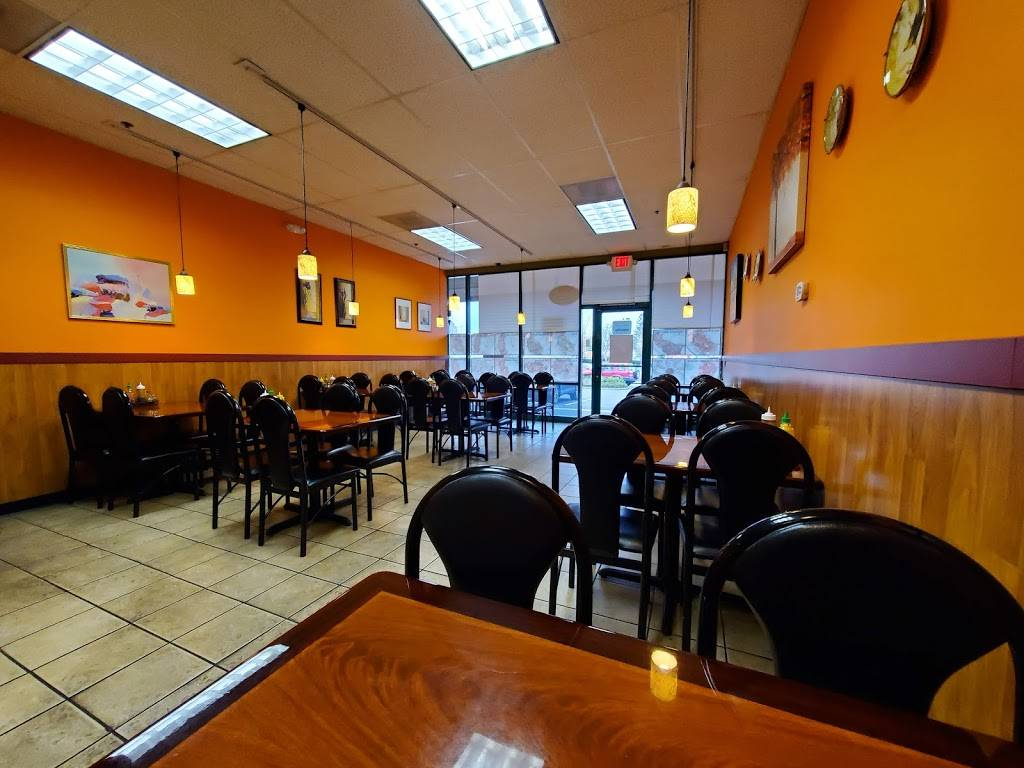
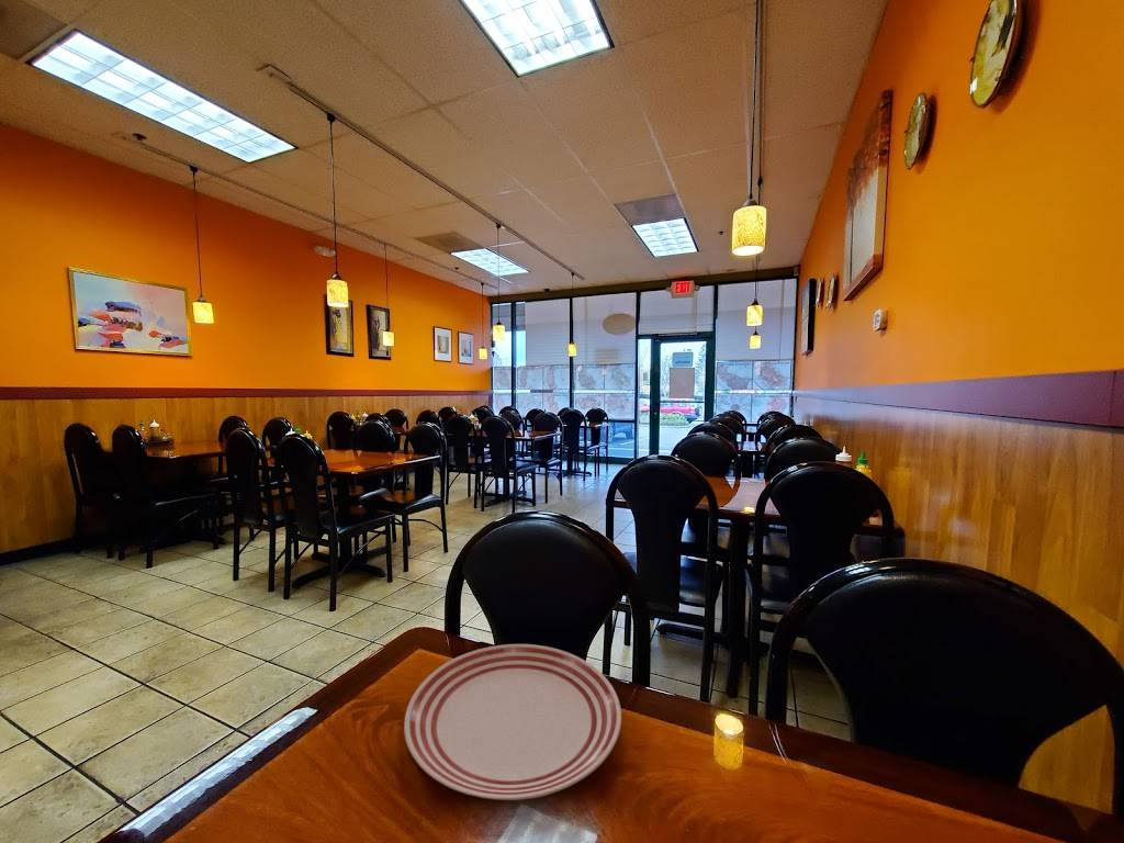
+ dinner plate (515, 712)
